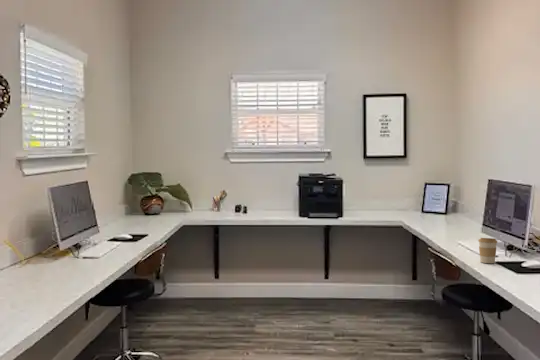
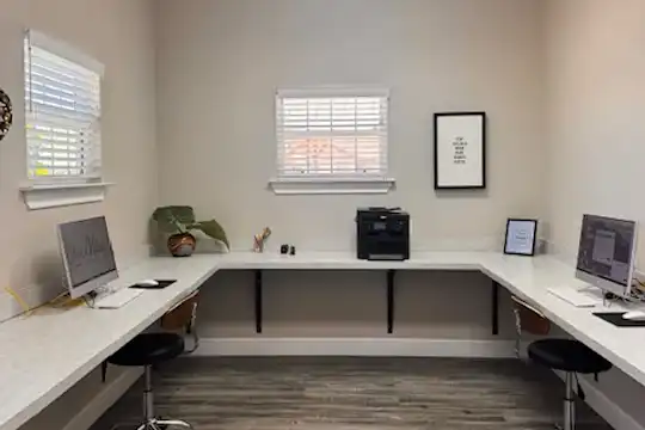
- coffee cup (487, 249)
